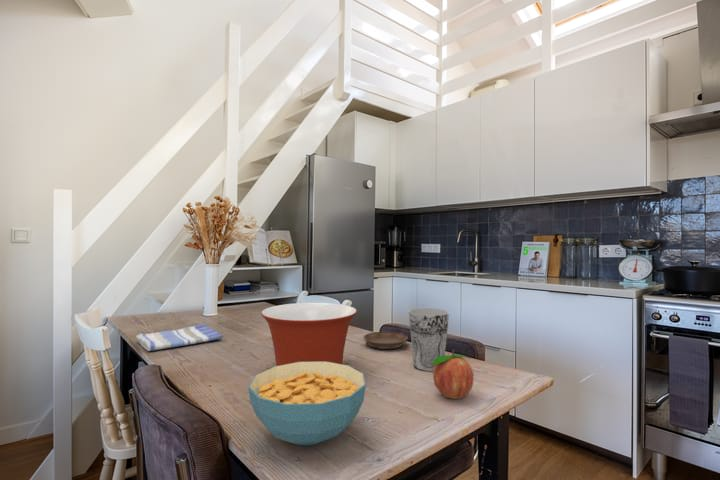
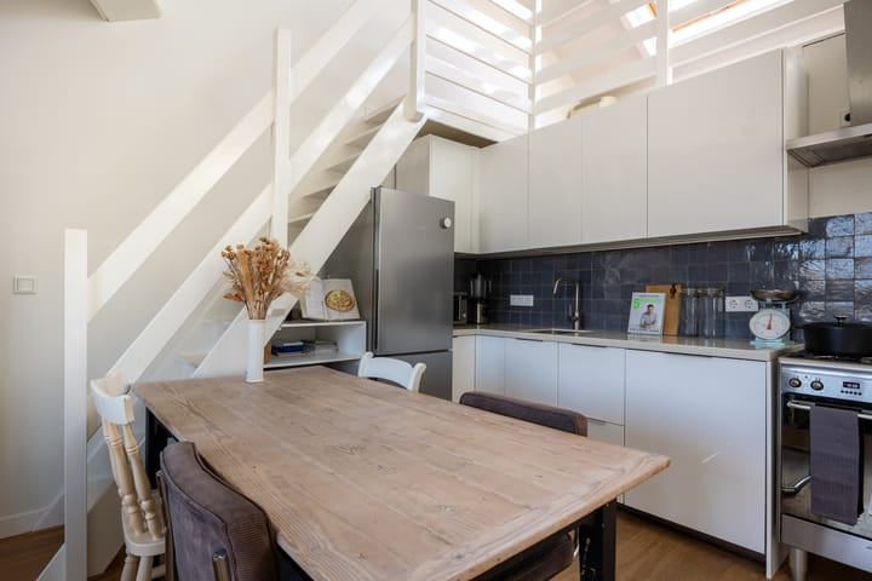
- fruit (452, 373)
- cereal bowl (308, 407)
- mixing bowl (309, 340)
- dish towel (179, 336)
- saucer (385, 340)
- cup (428, 338)
